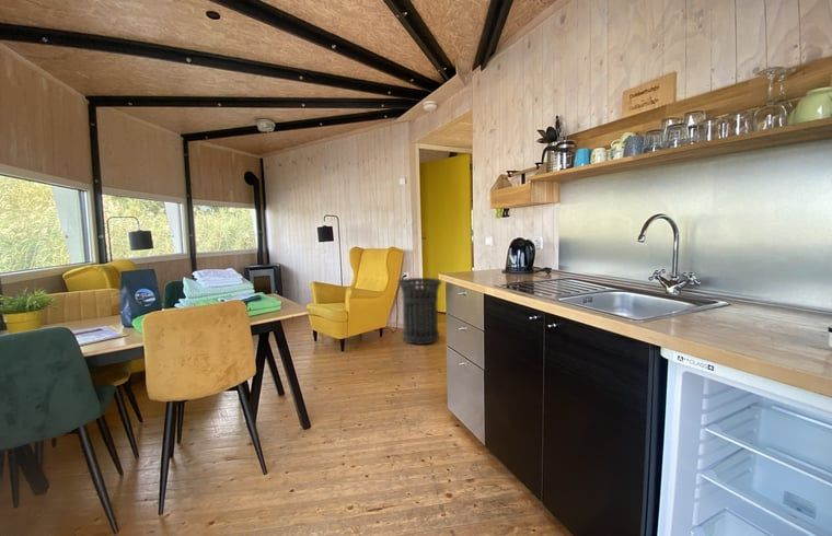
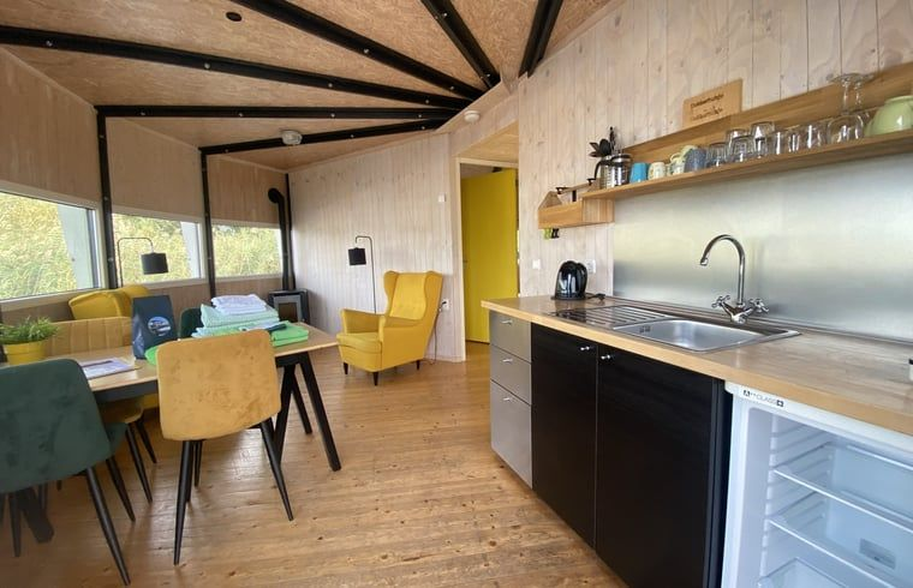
- trash can (419, 310)
